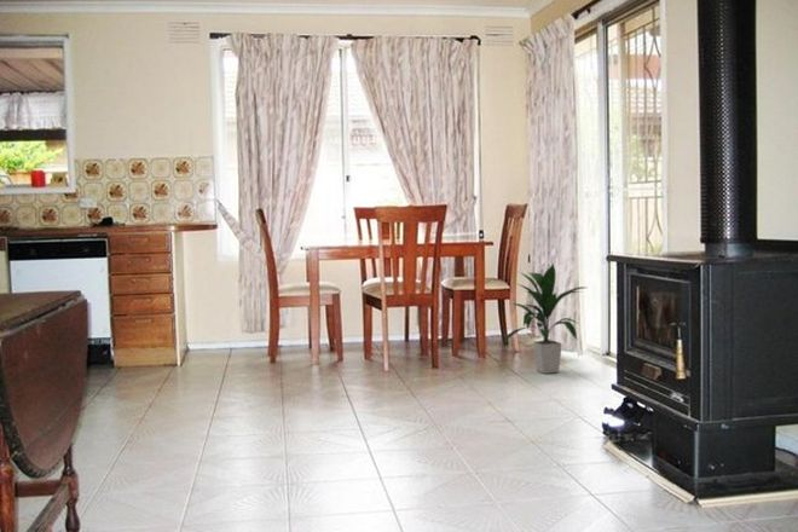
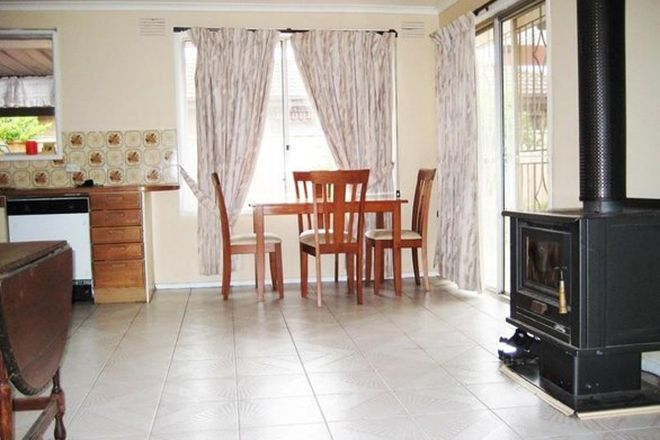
- indoor plant (542, 317)
